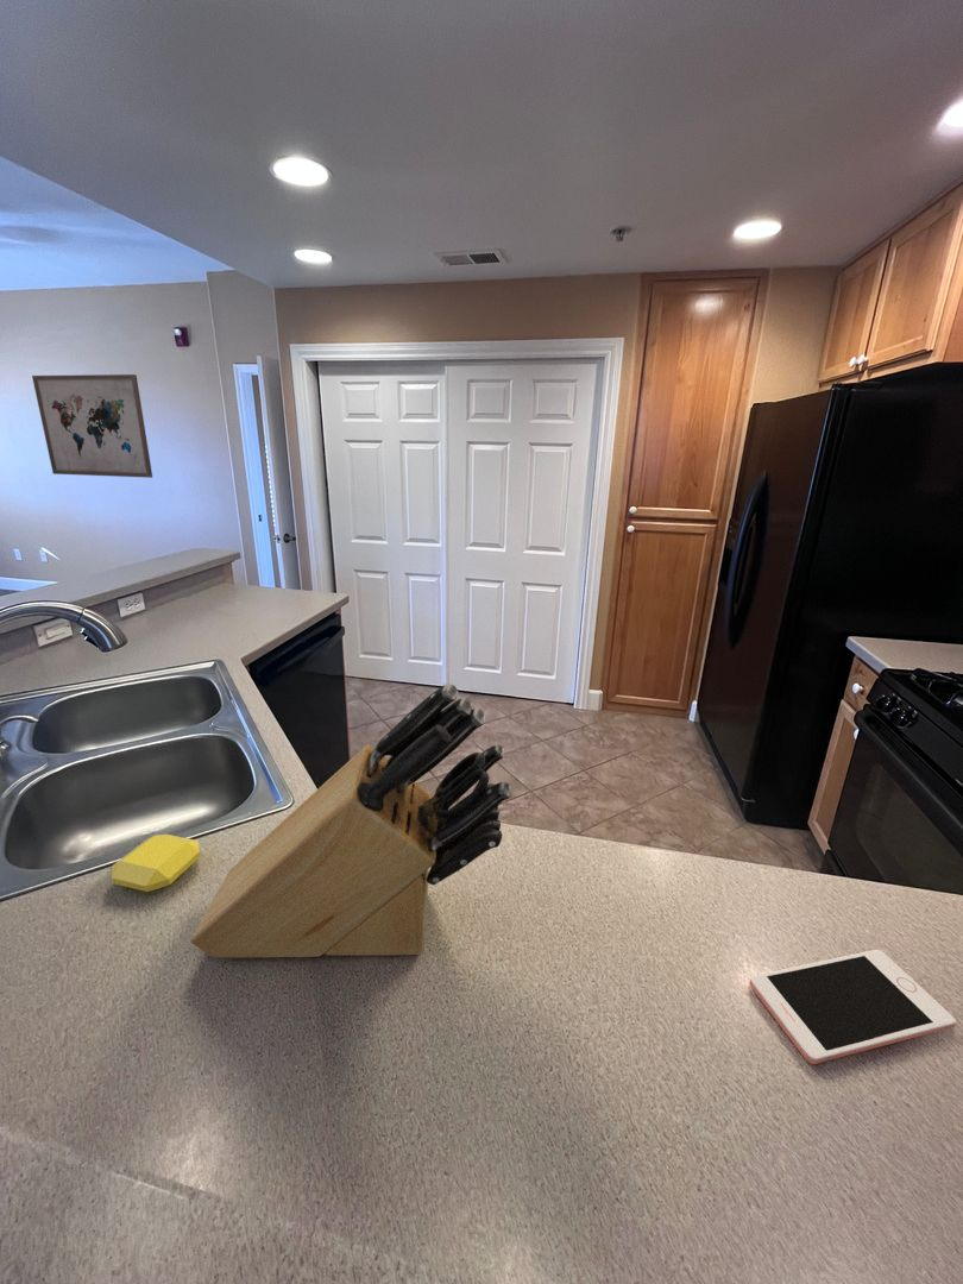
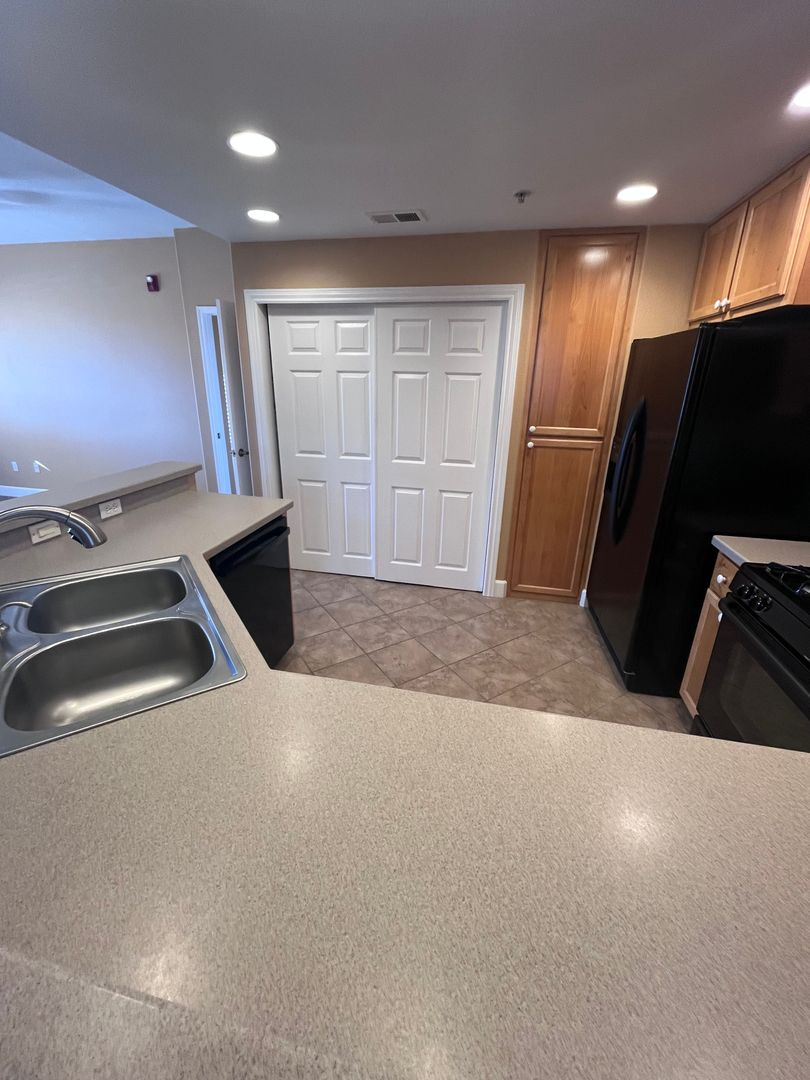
- cell phone (848, 1001)
- soap bar (157, 861)
- wall art (92, 427)
- knife block (353, 816)
